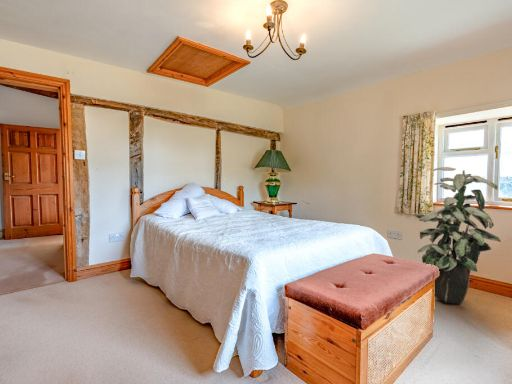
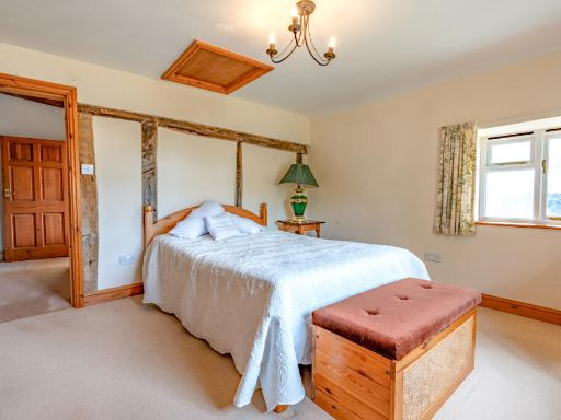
- indoor plant (451, 233)
